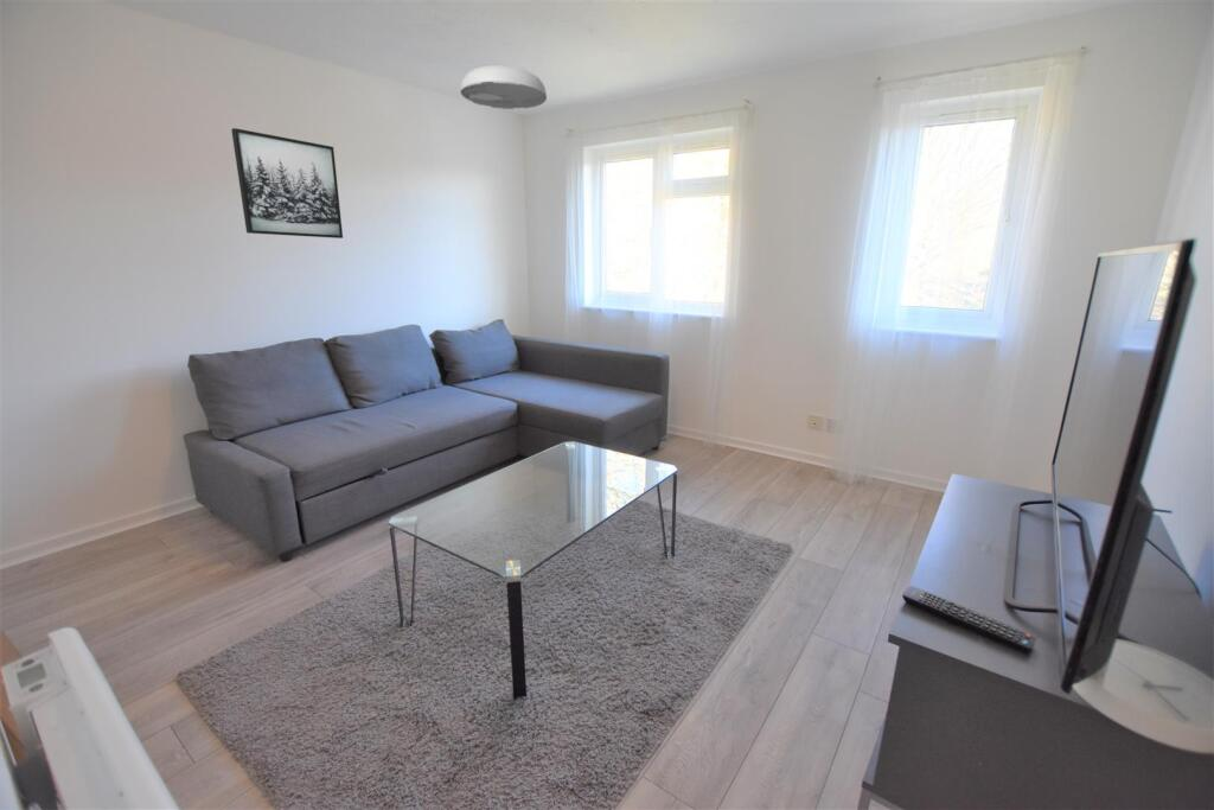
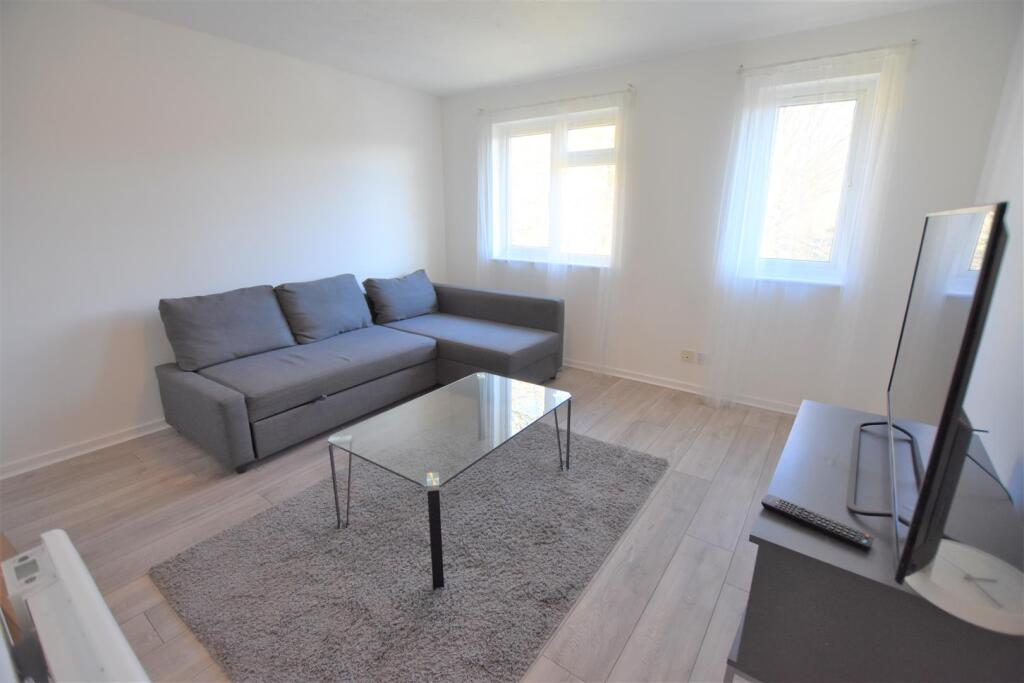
- ceiling light (504, 85)
- wall art (292, 187)
